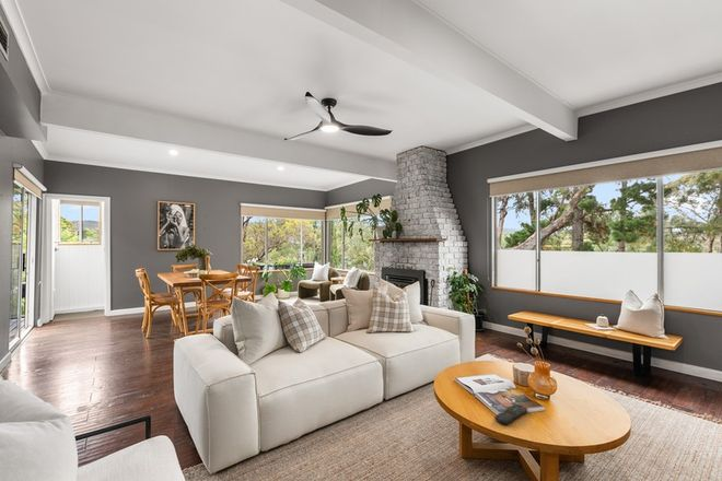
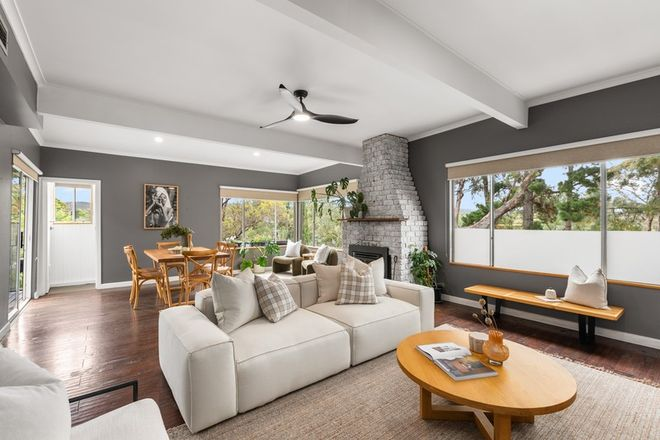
- remote control (511, 413)
